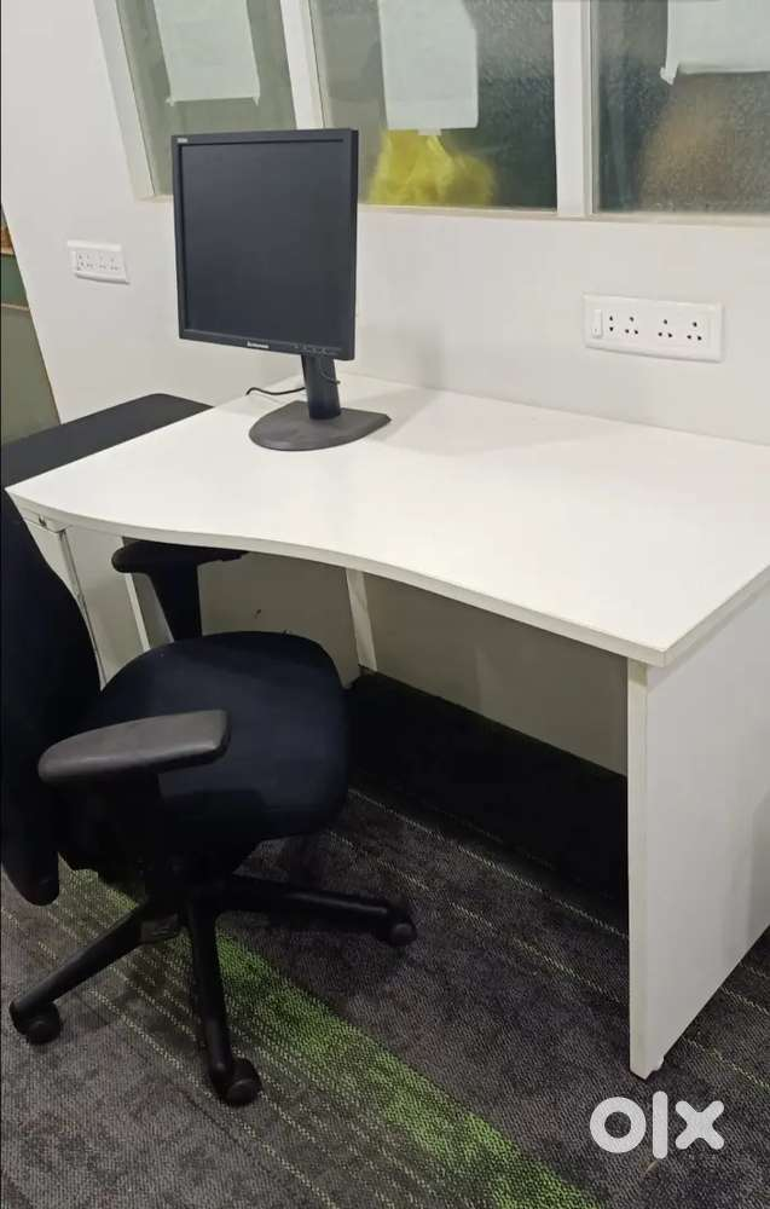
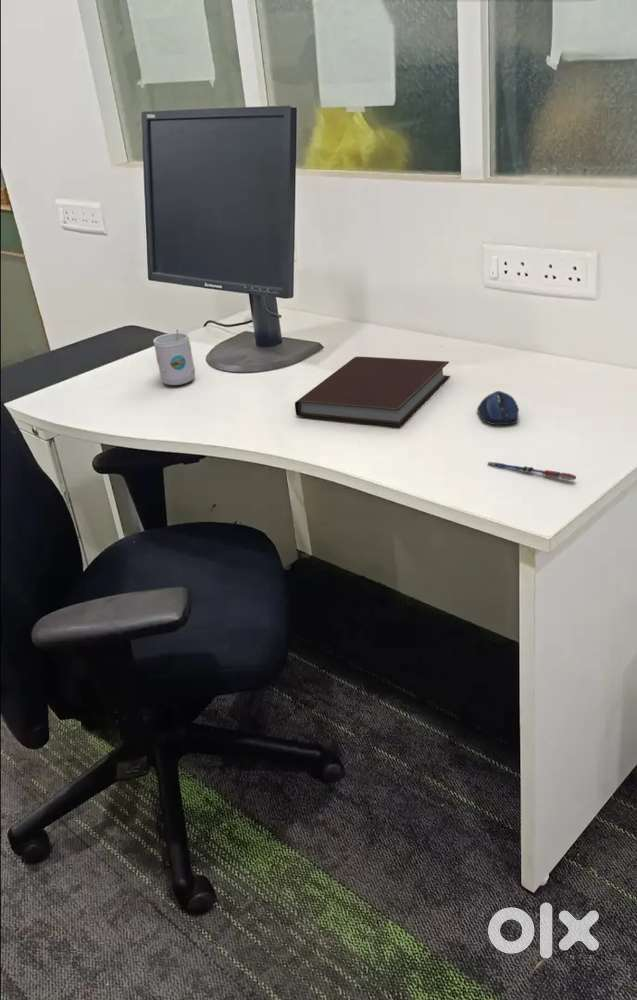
+ computer mouse (497, 404)
+ notebook (374, 388)
+ pen (530, 469)
+ mug (171, 353)
